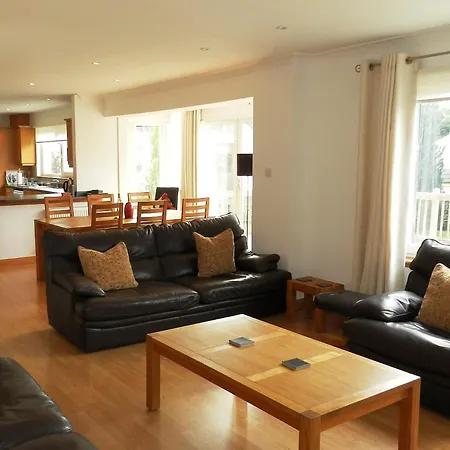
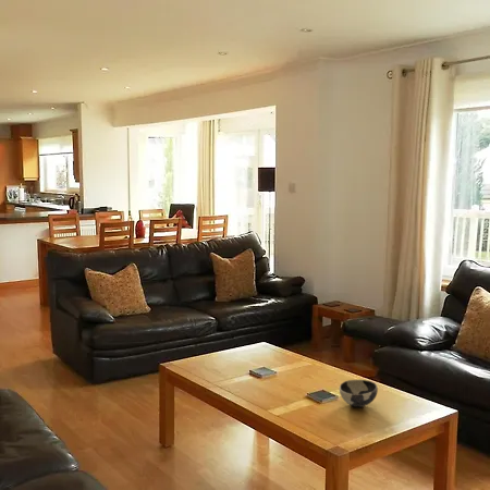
+ bowl (357, 394)
